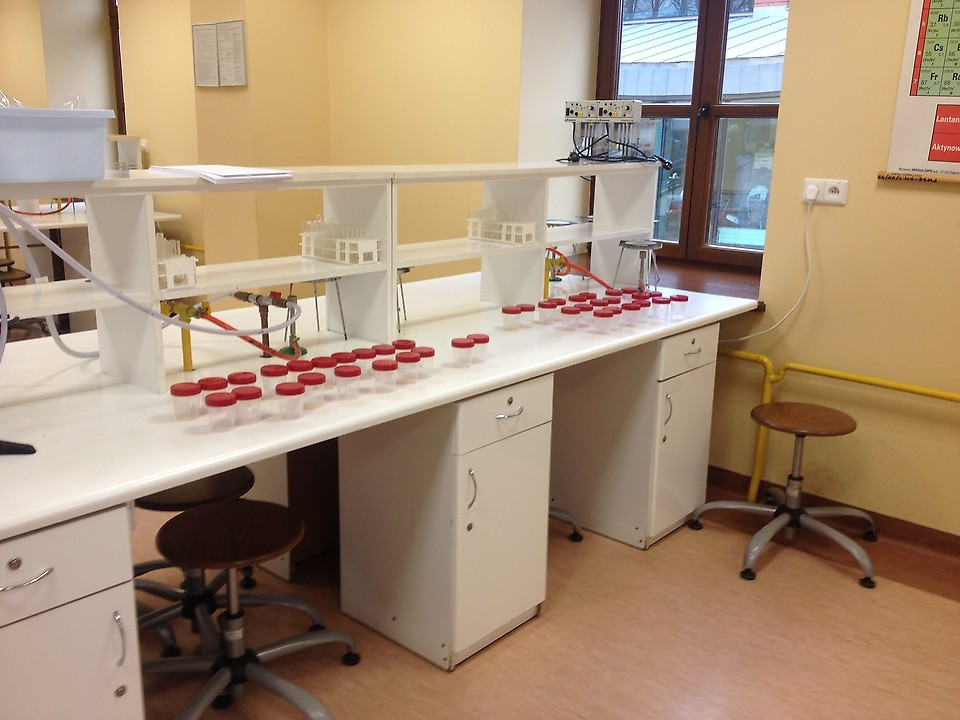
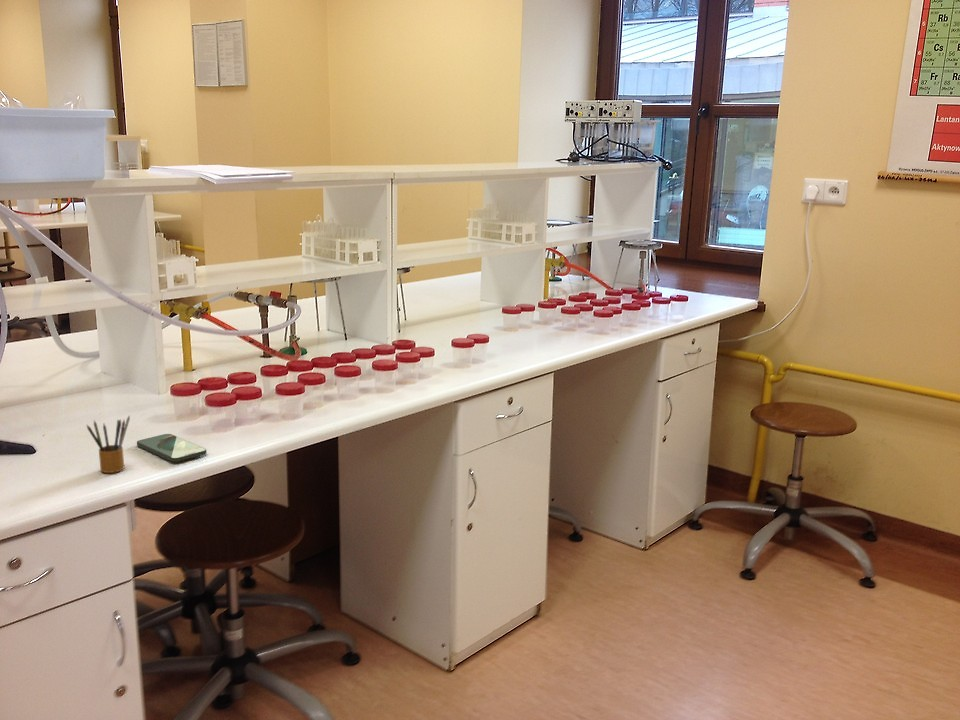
+ pencil box (108, 443)
+ smartphone (171, 447)
